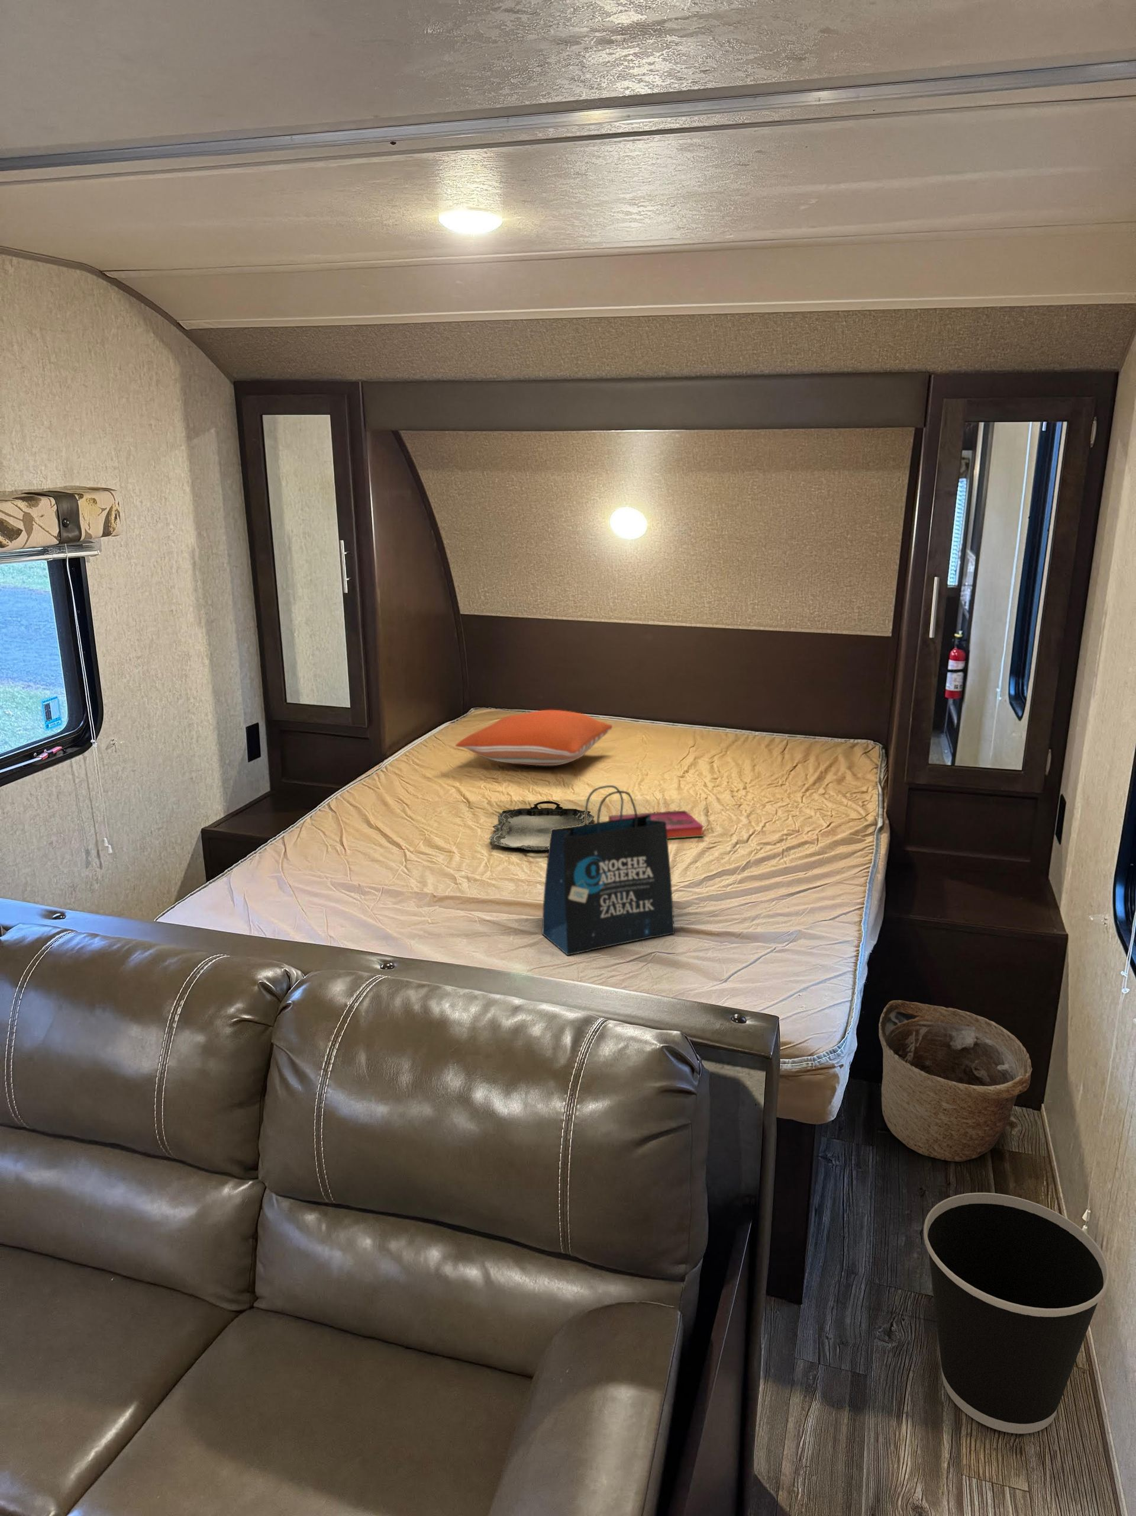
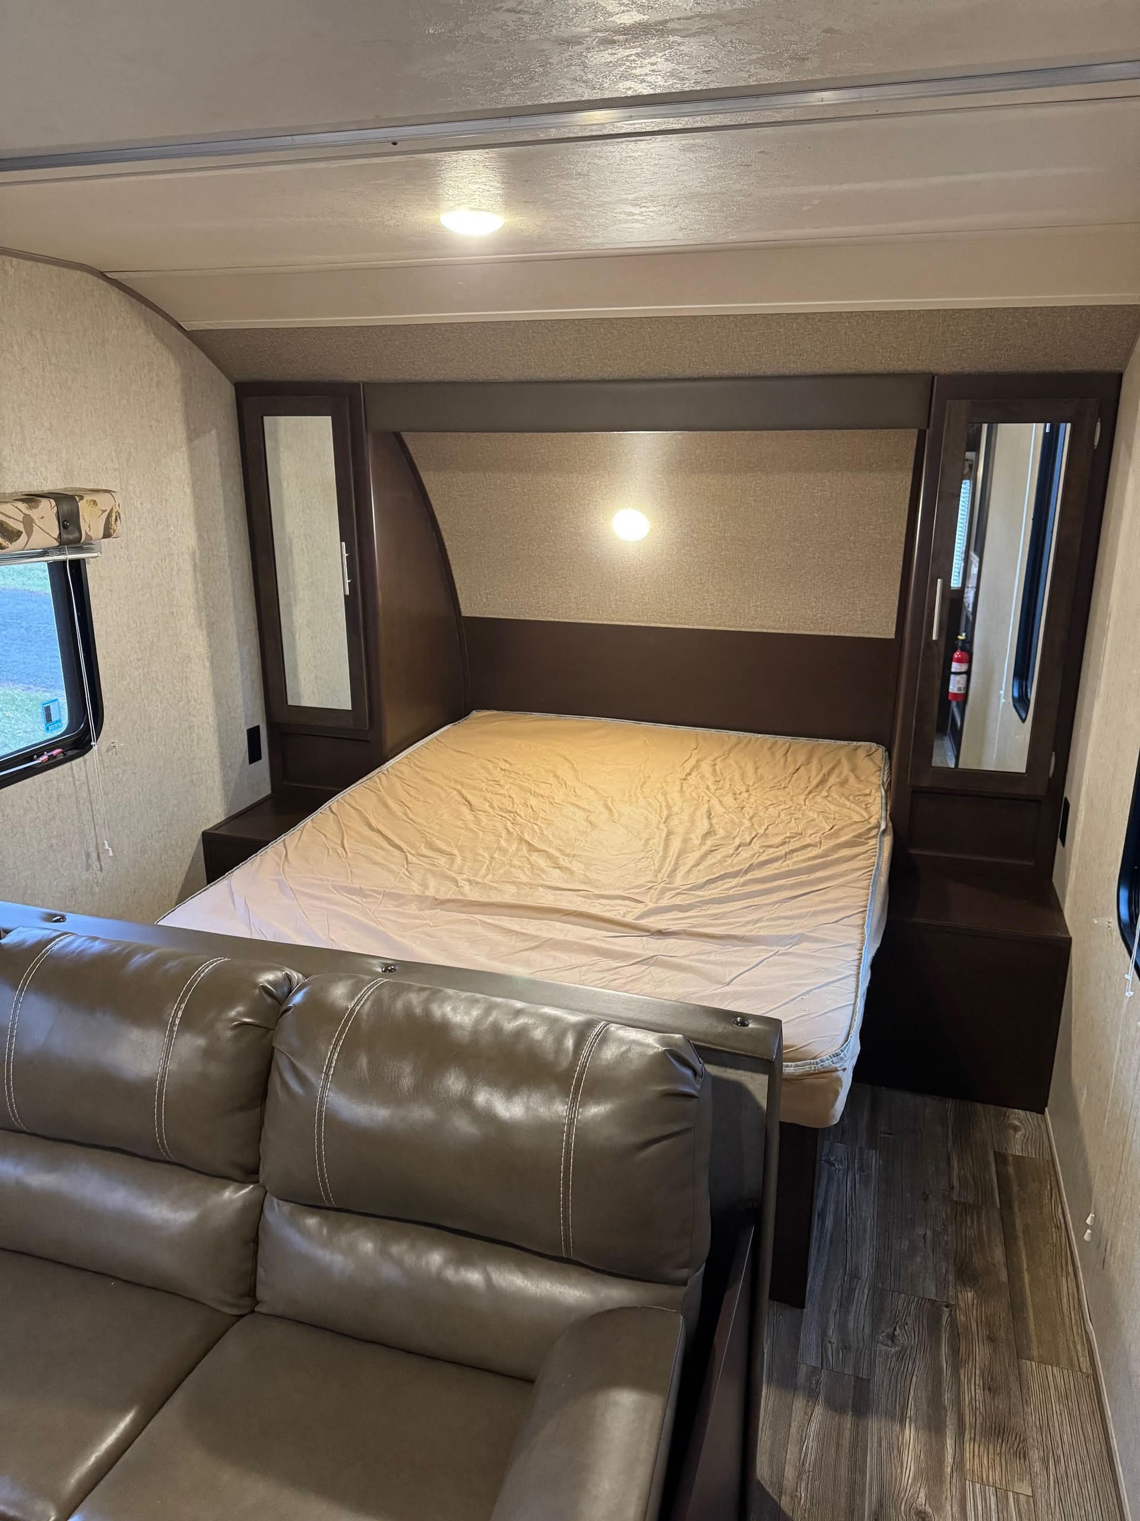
- pillow (536, 737)
- hardback book (655, 820)
- tote bag (609, 862)
- serving tray (543, 827)
- wastebasket (1006, 1318)
- basket (949, 1081)
